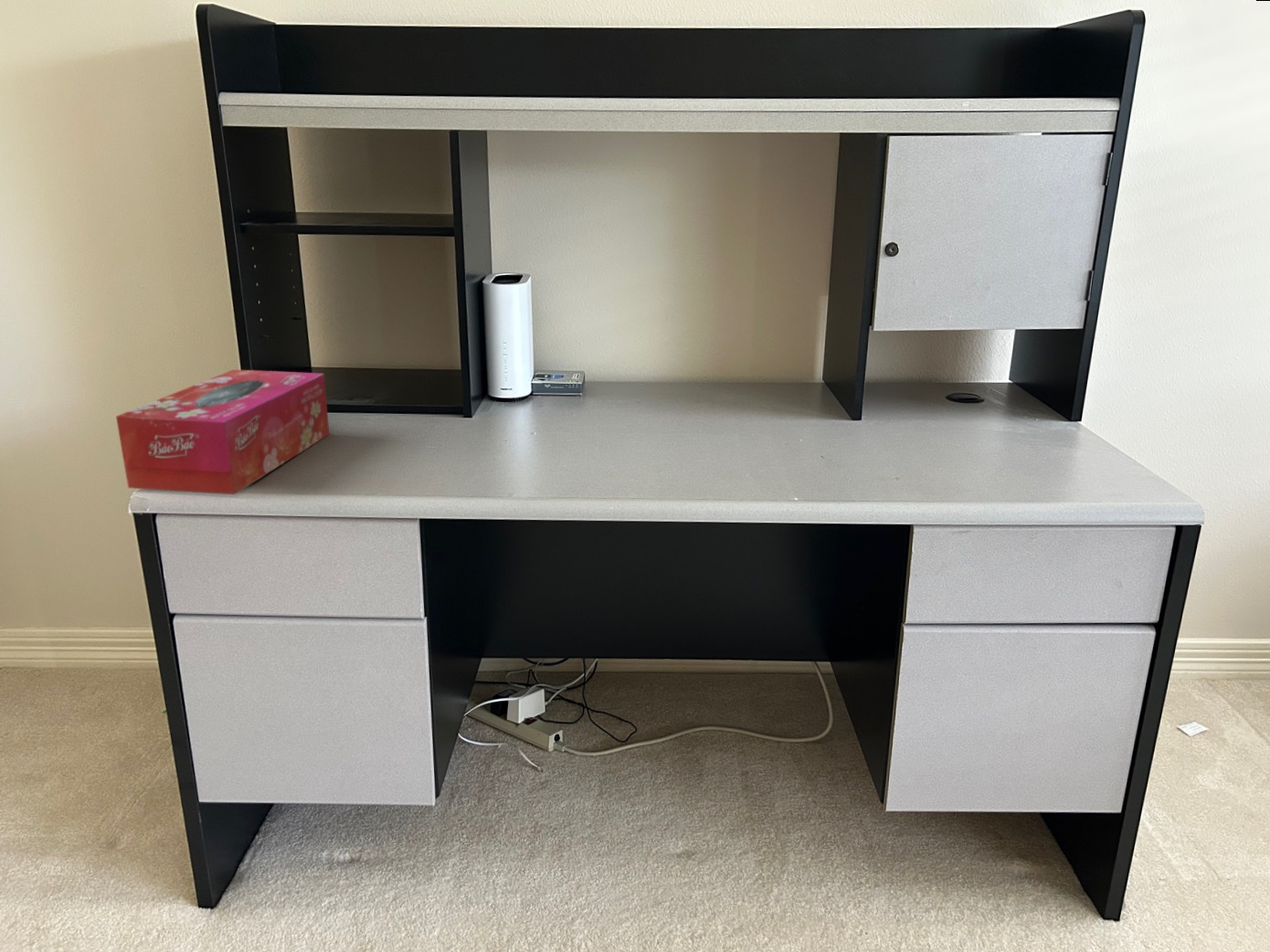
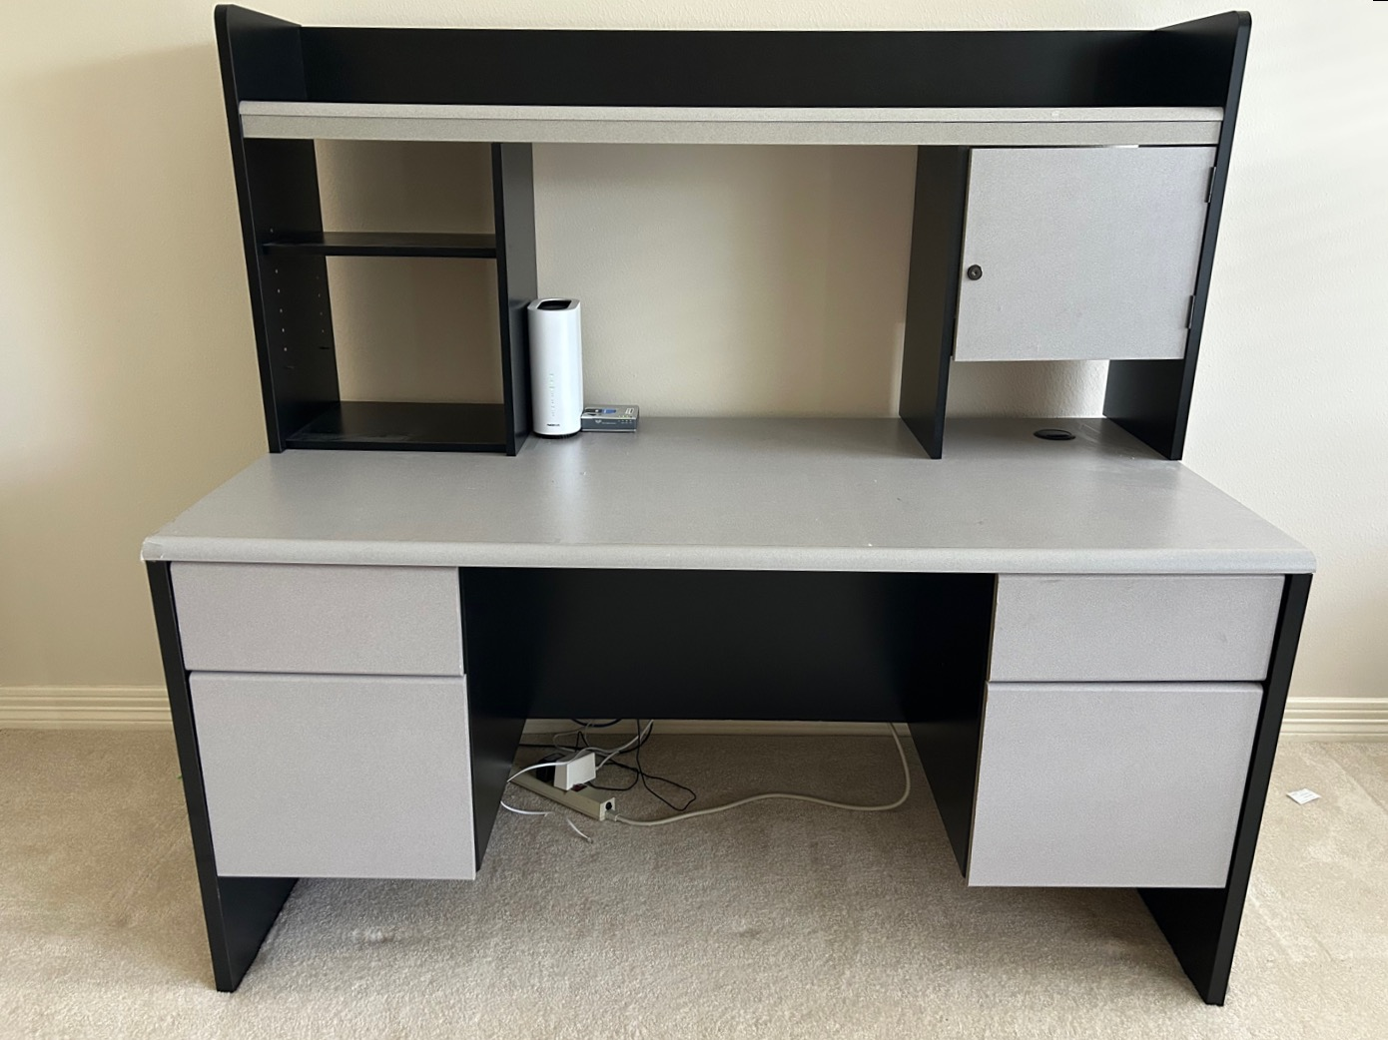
- tissue box (233, 426)
